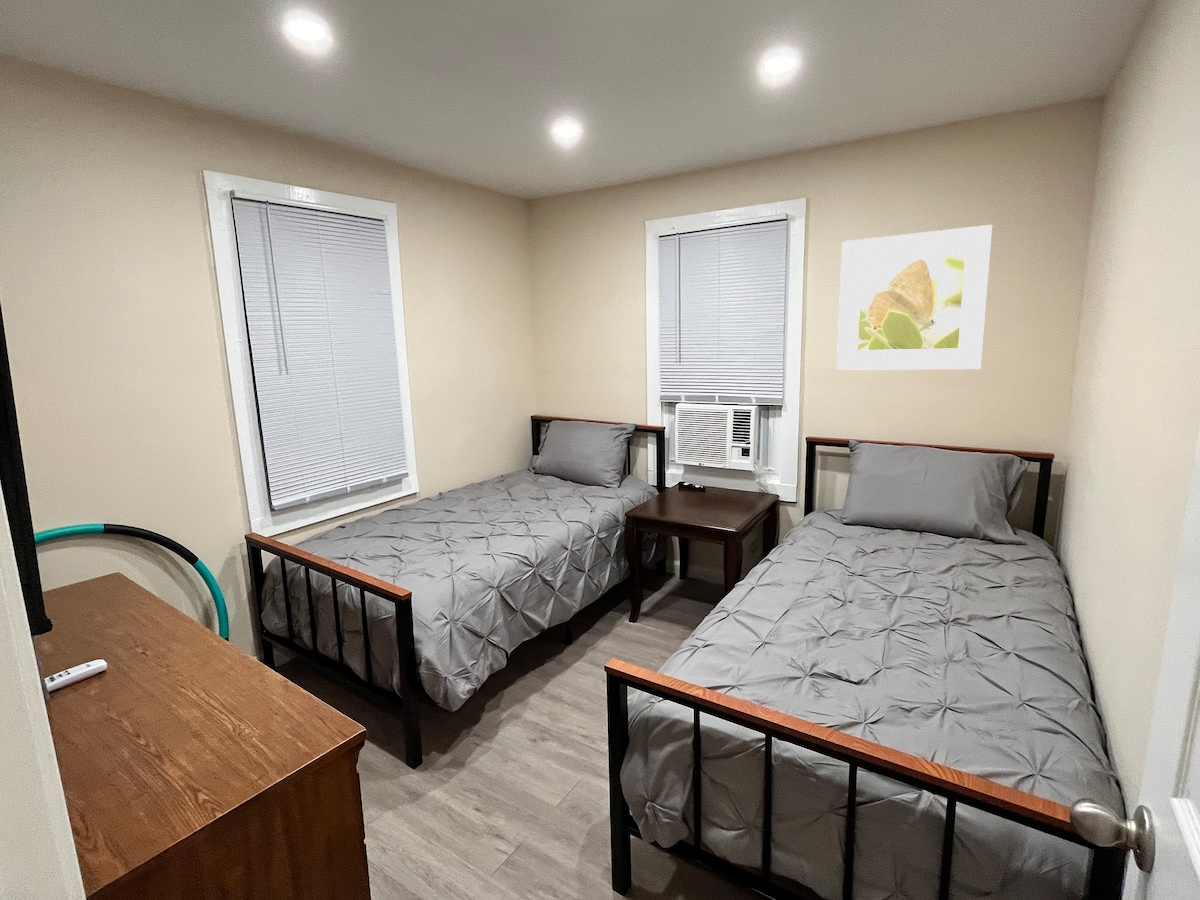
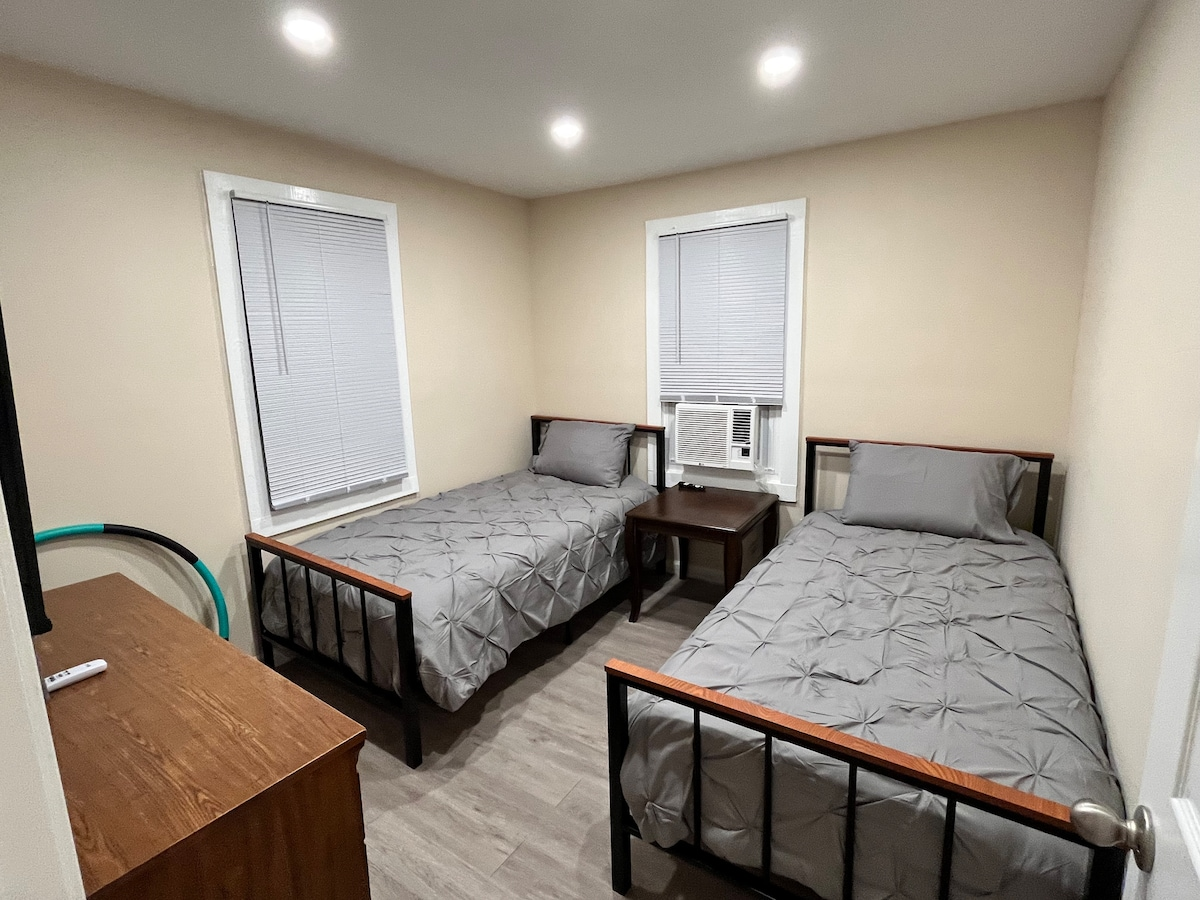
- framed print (908, 302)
